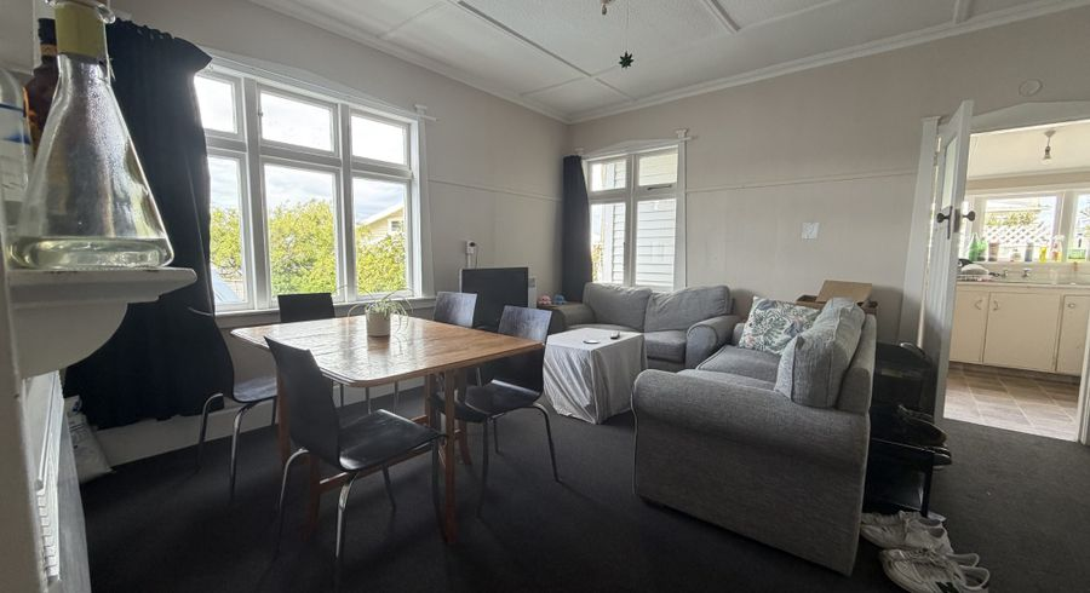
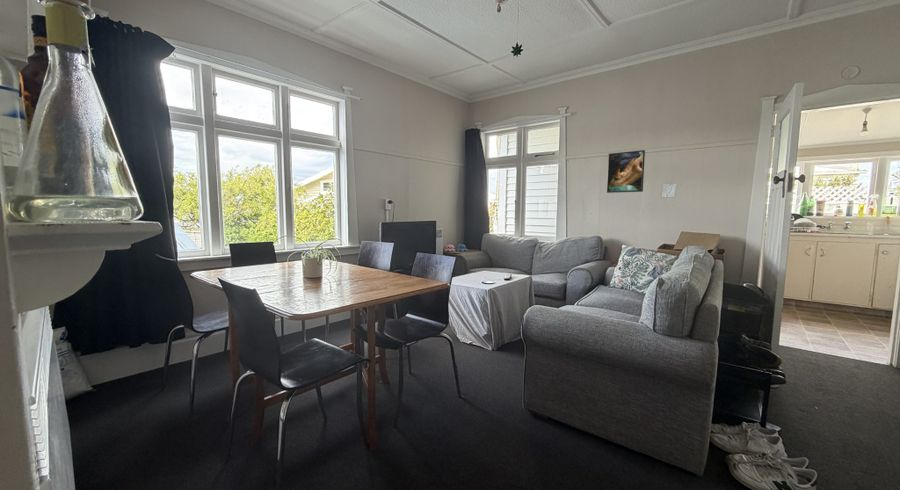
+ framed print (625, 172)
